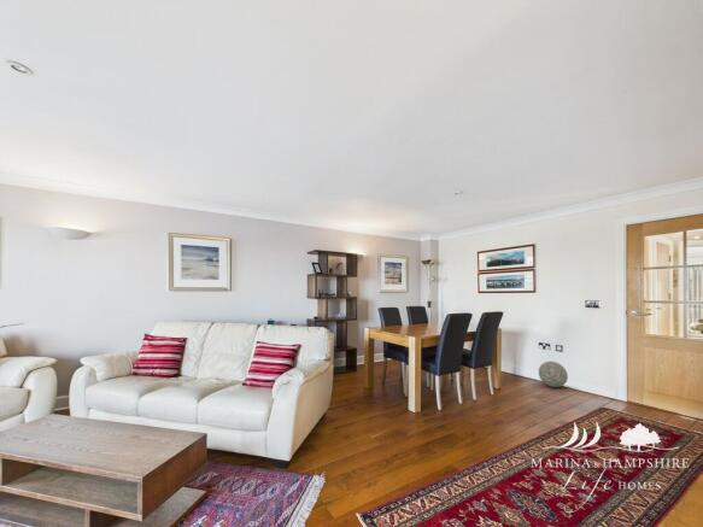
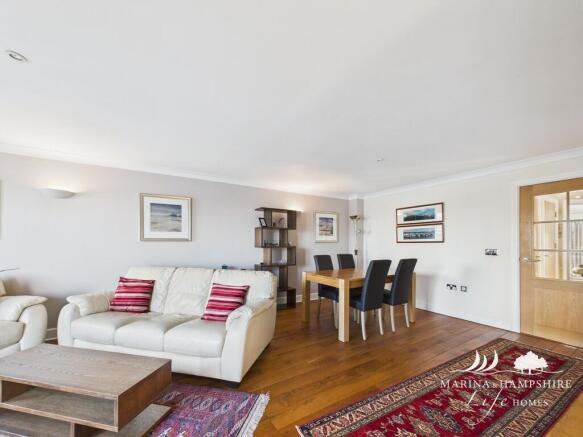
- decorative ball (552, 374)
